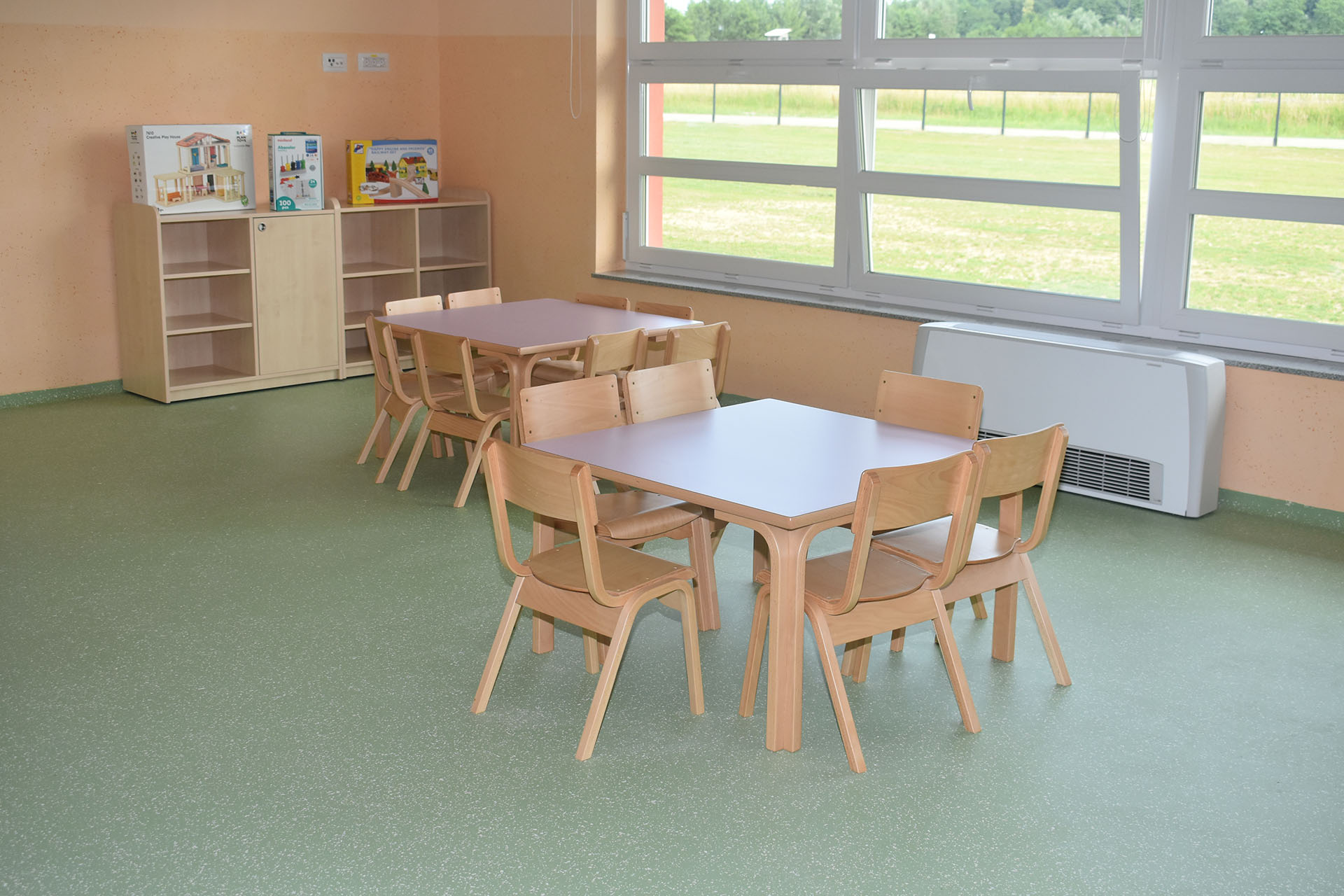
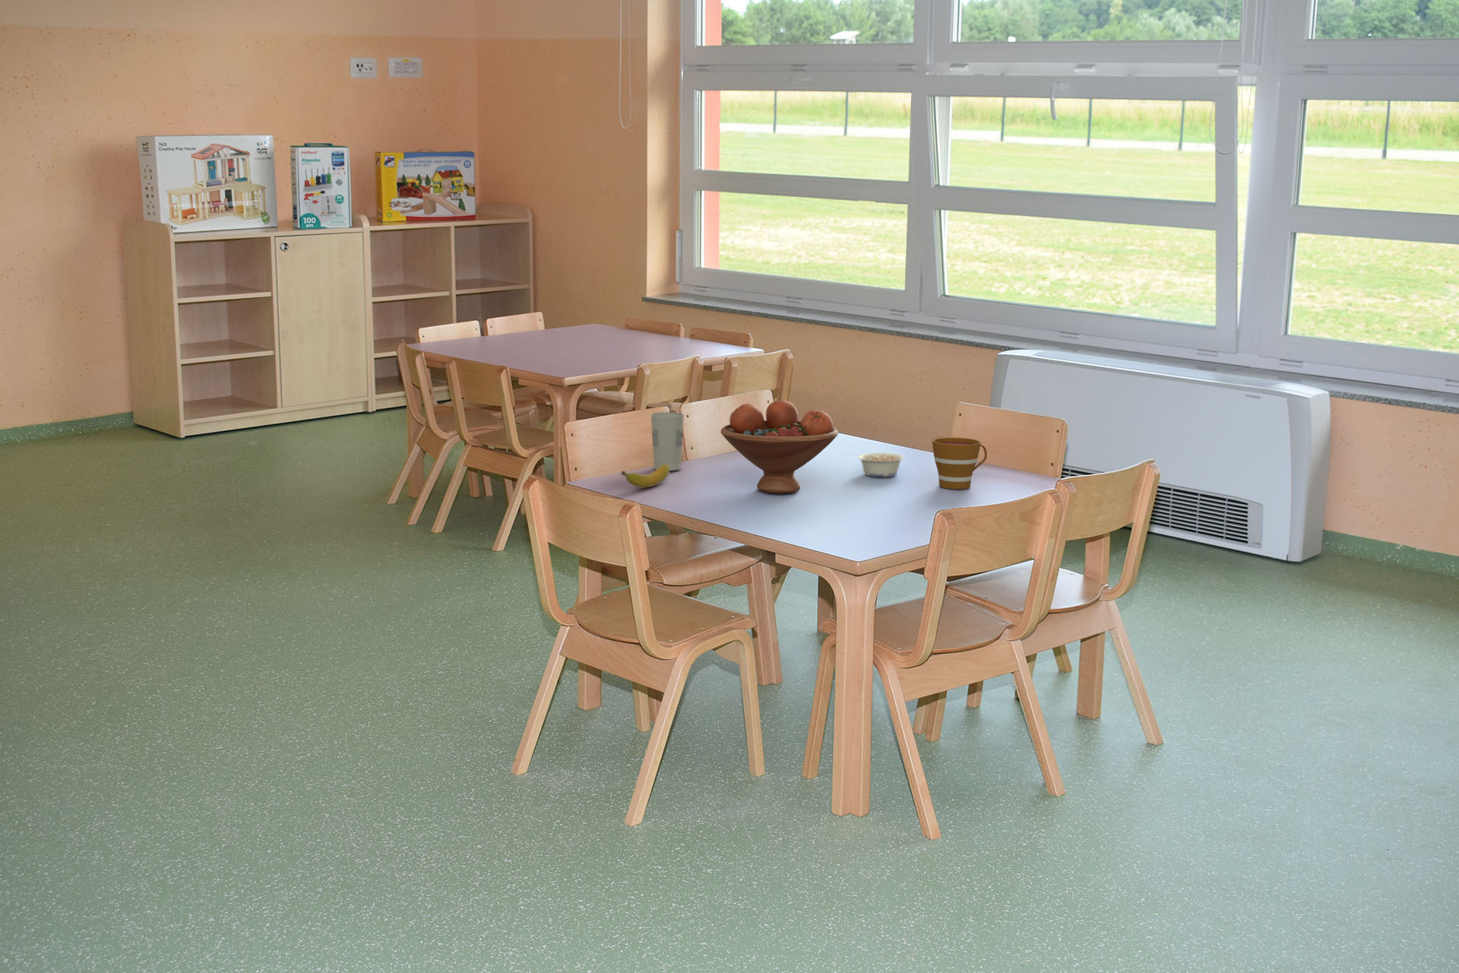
+ cup (668, 441)
+ cup (959, 463)
+ fruit bowl (779, 447)
+ banana (647, 477)
+ legume (879, 464)
